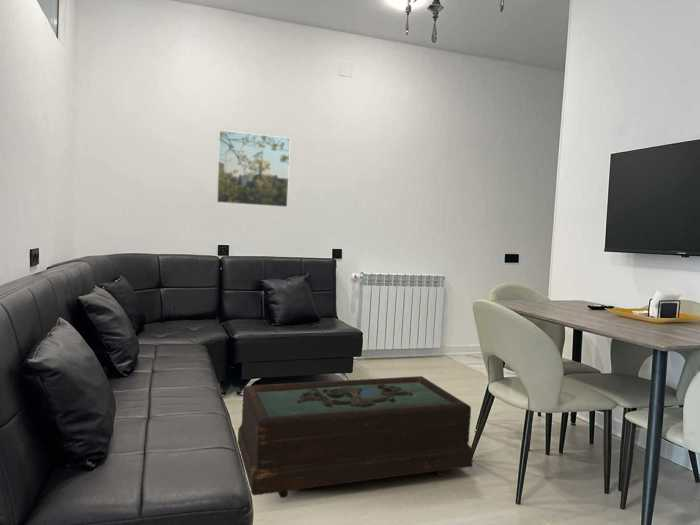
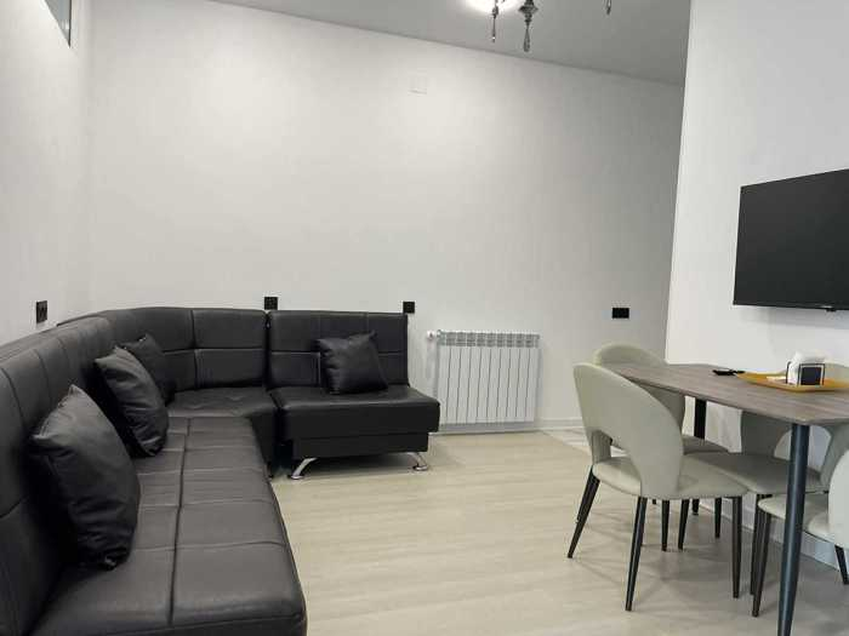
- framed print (254, 169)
- coffee table (353, 429)
